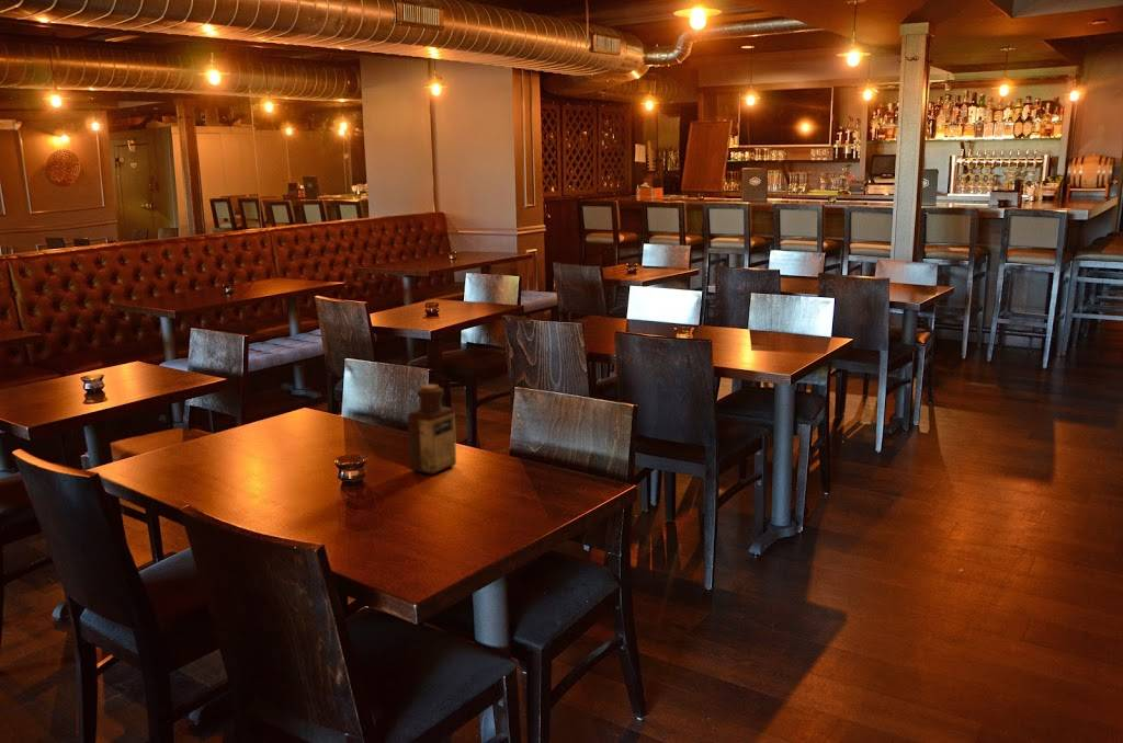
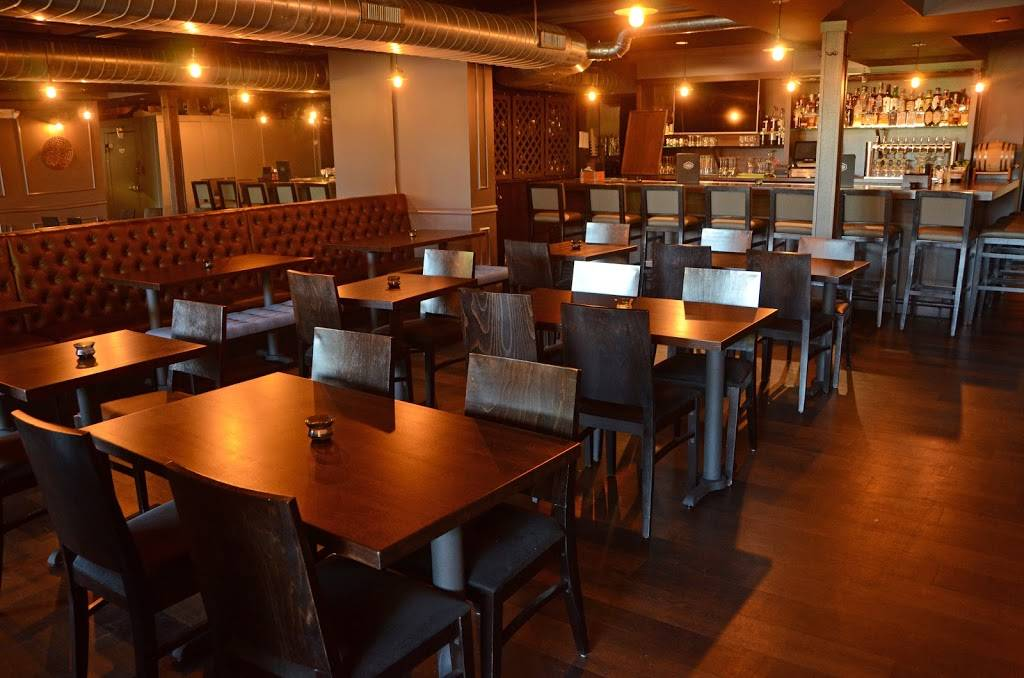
- bottle (431, 427)
